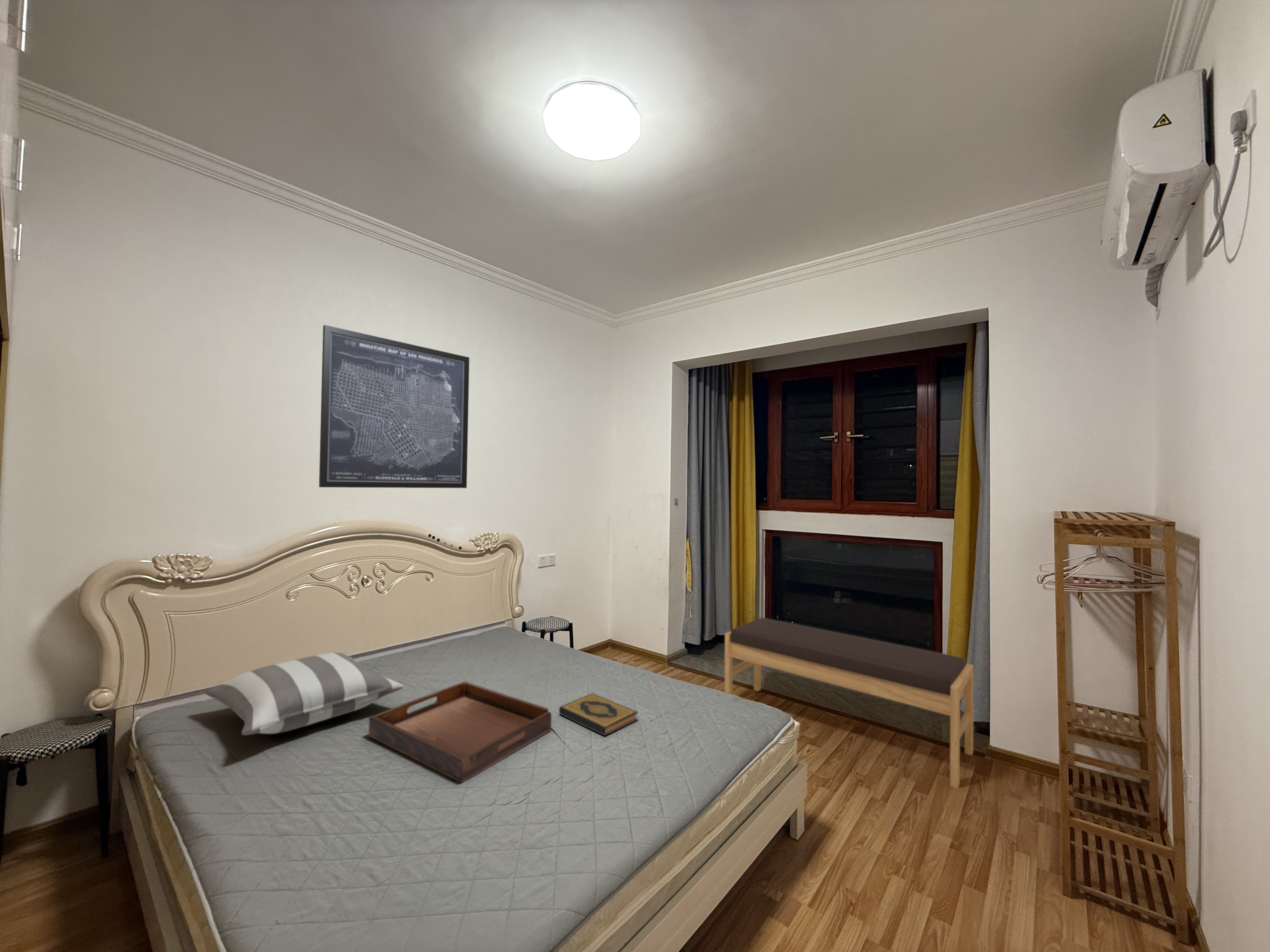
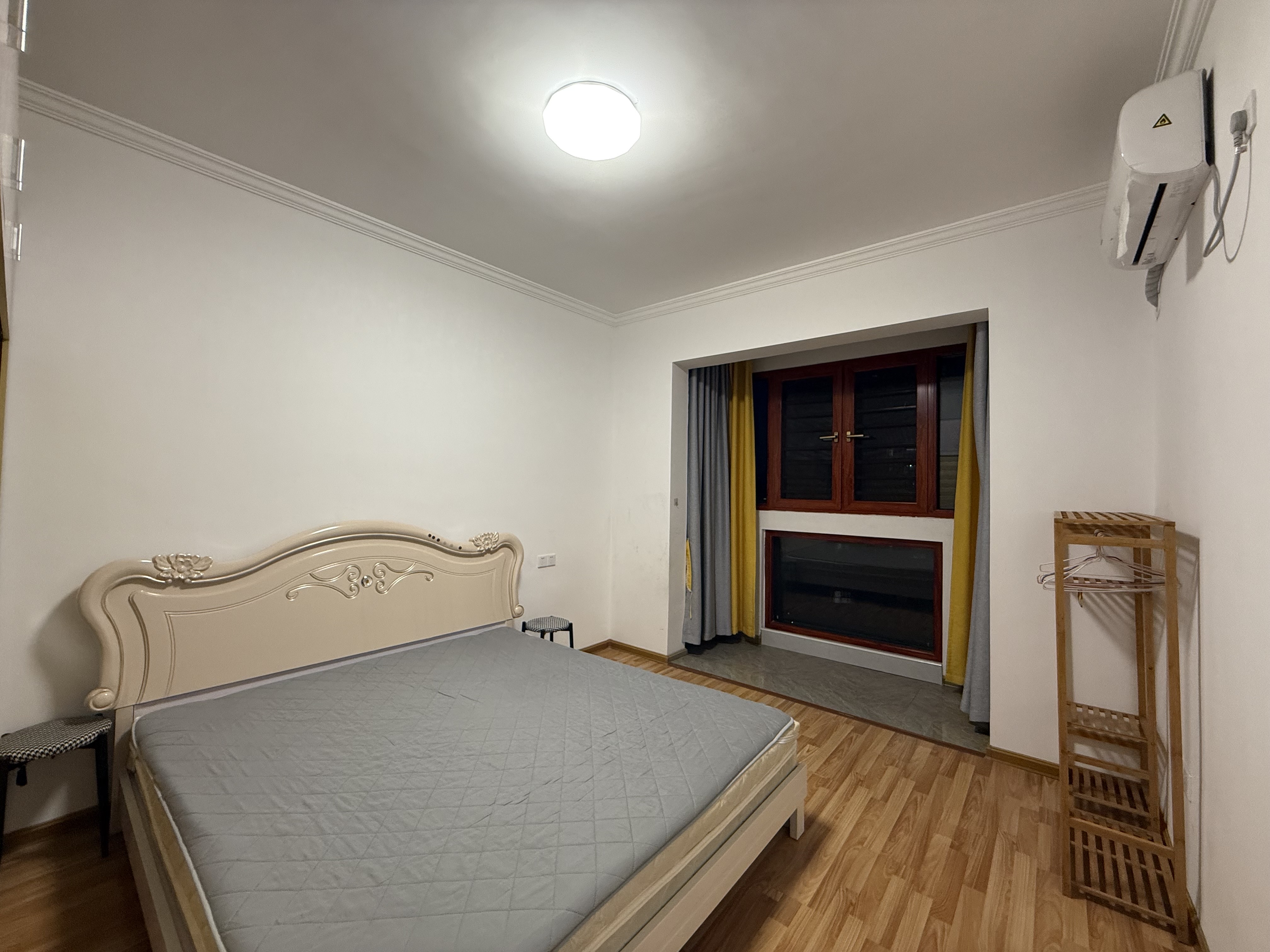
- pillow (306, 688)
- serving tray (463, 723)
- hardback book (598, 713)
- wall art (402, 415)
- bench (838, 685)
